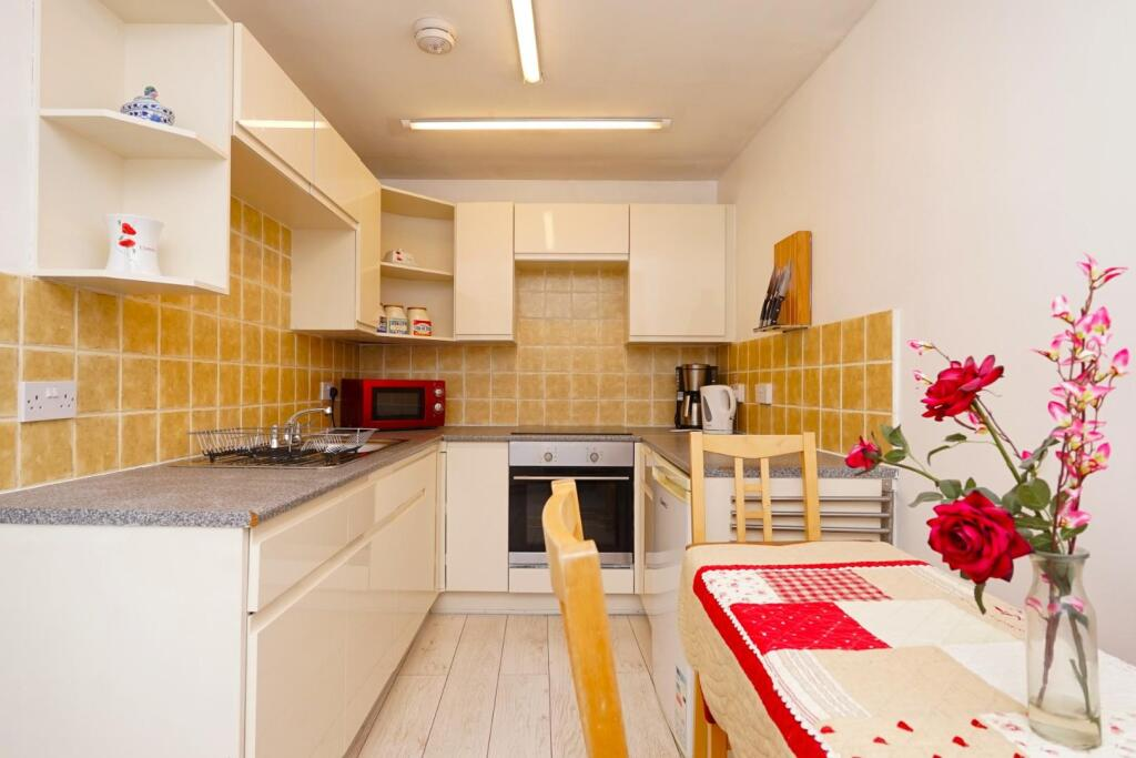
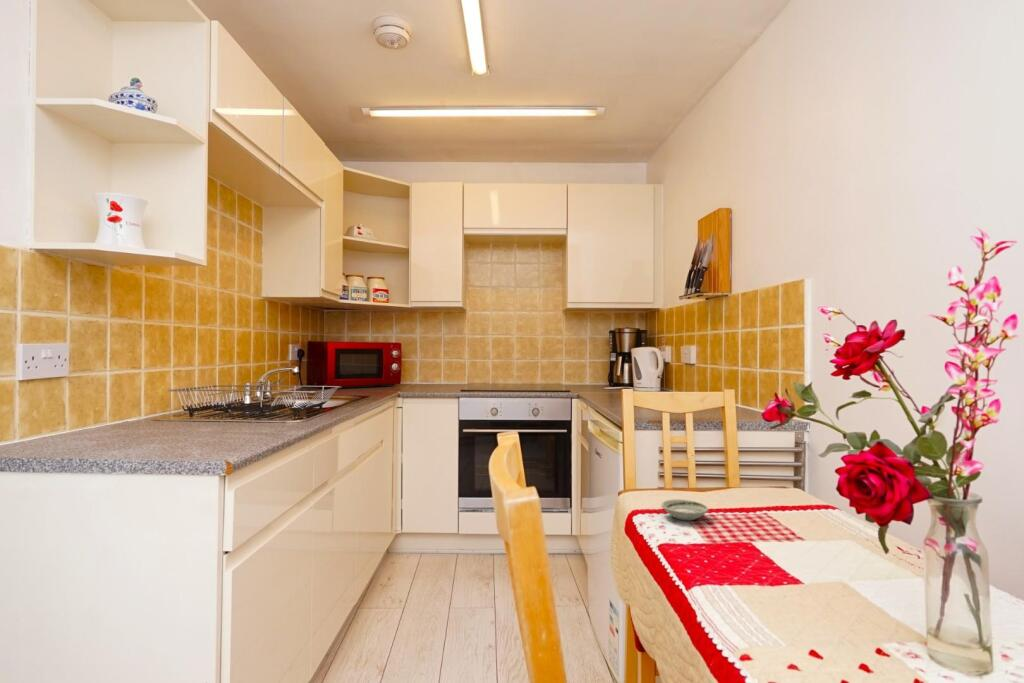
+ saucer (684, 511)
